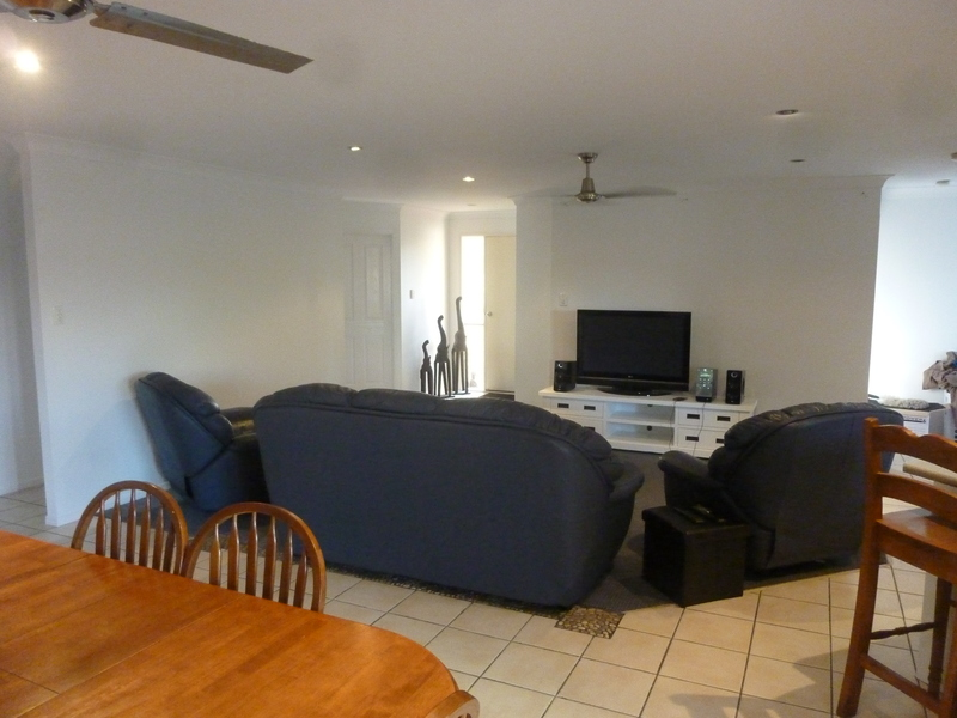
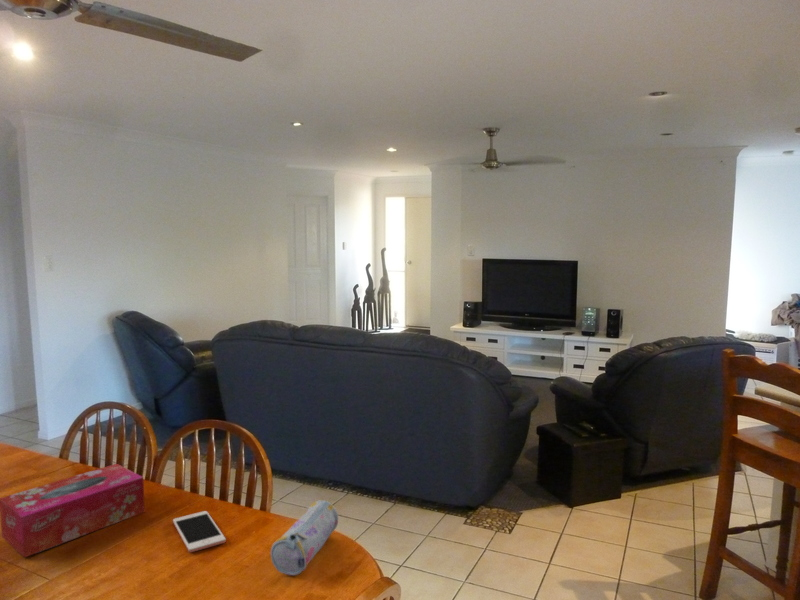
+ cell phone (198, 530)
+ tissue box (75, 505)
+ pencil case (306, 534)
